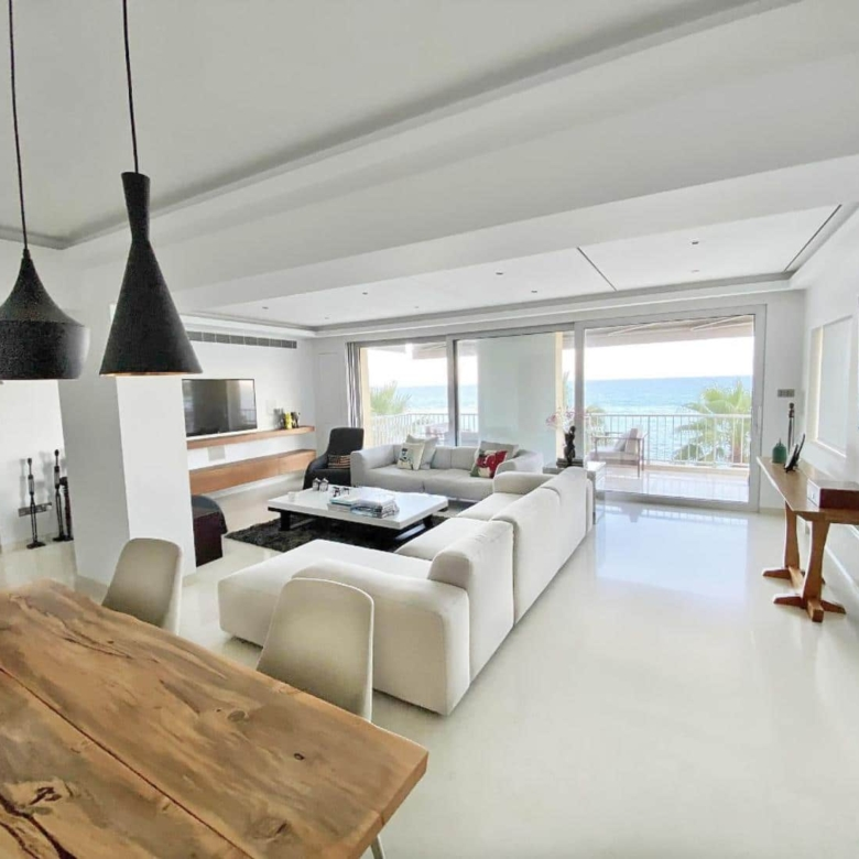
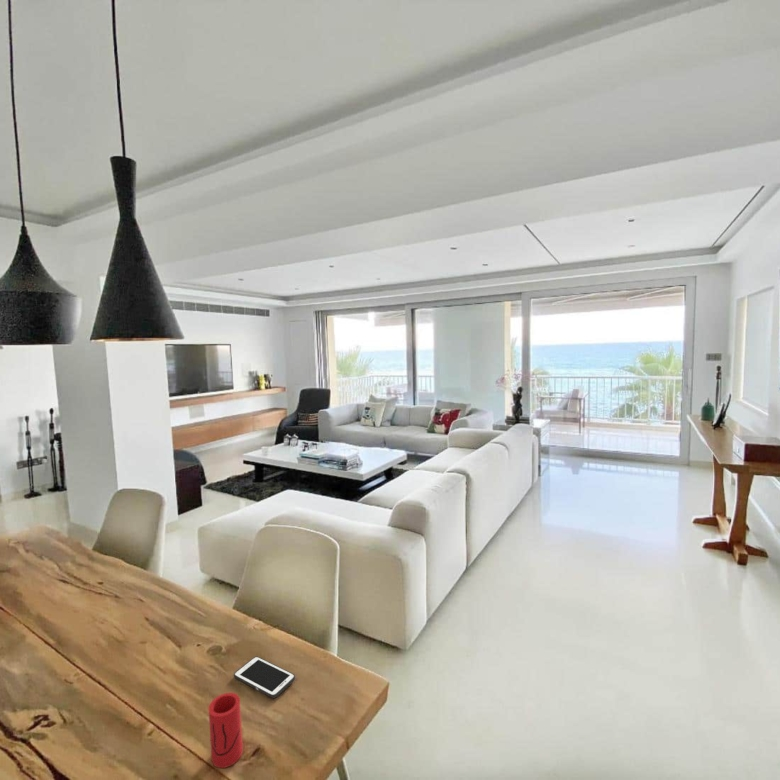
+ cup (226, 729)
+ cell phone (264, 676)
